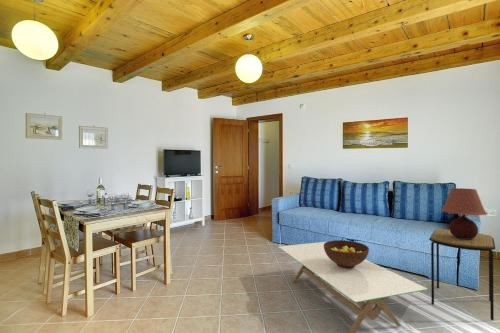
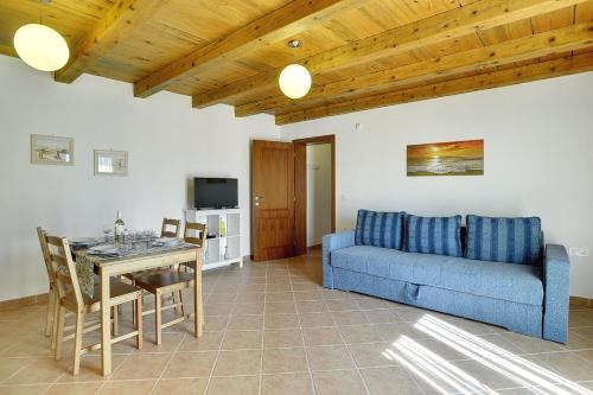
- fruit bowl (345, 255)
- table lamp (463, 213)
- coffee table (337, 282)
- side table (467, 249)
